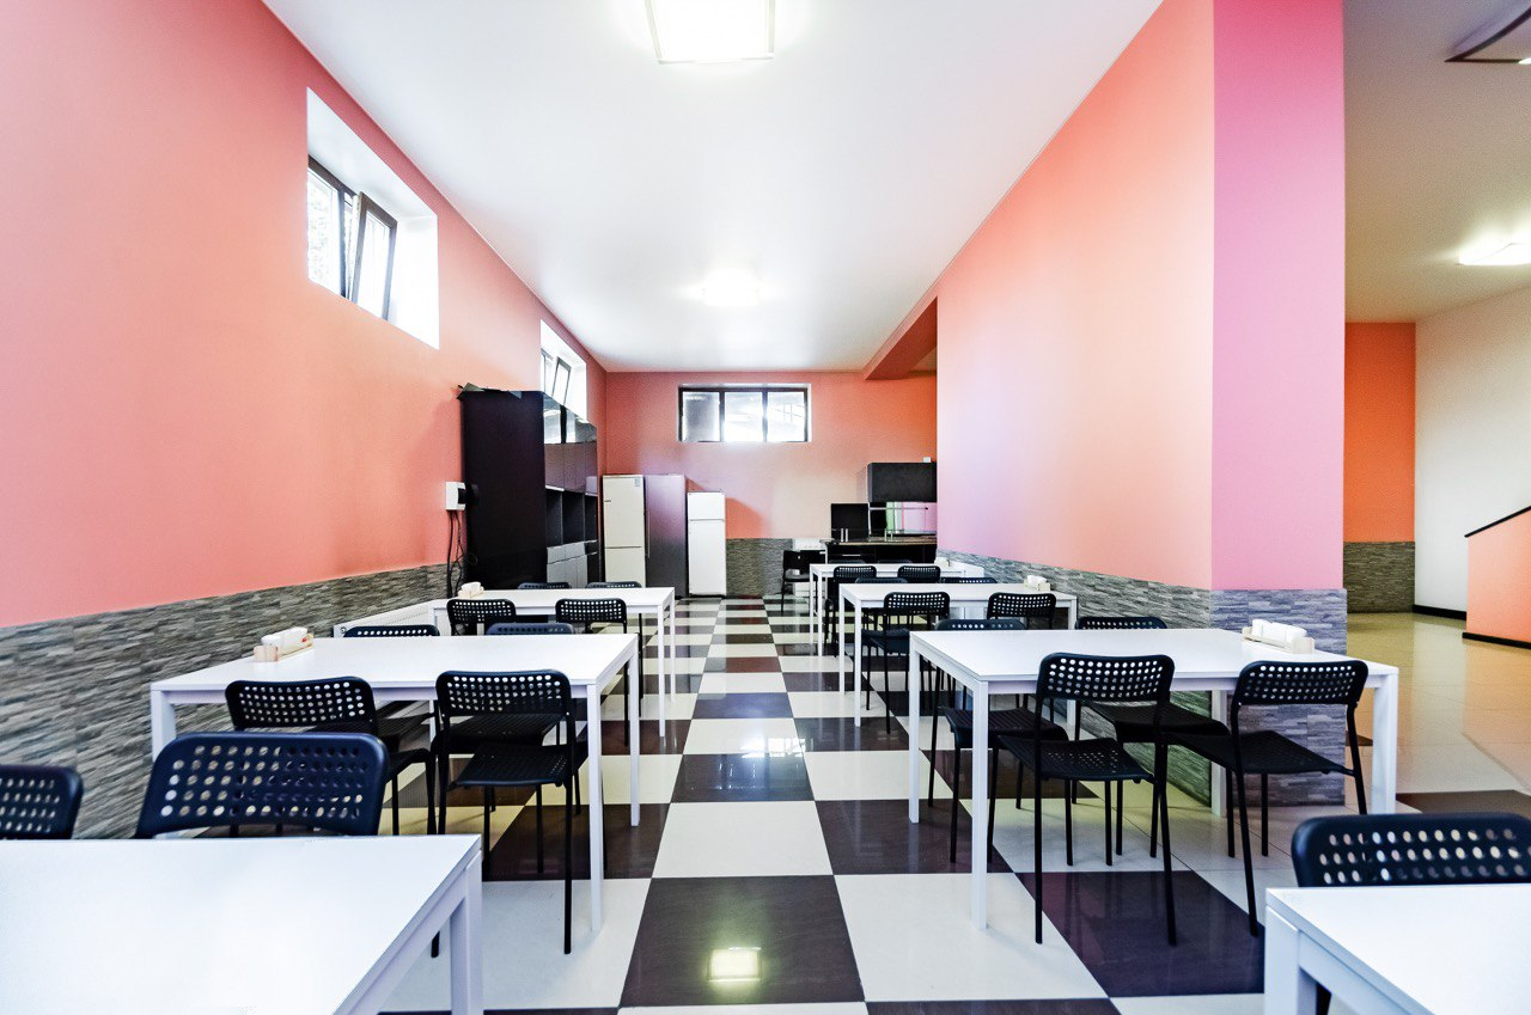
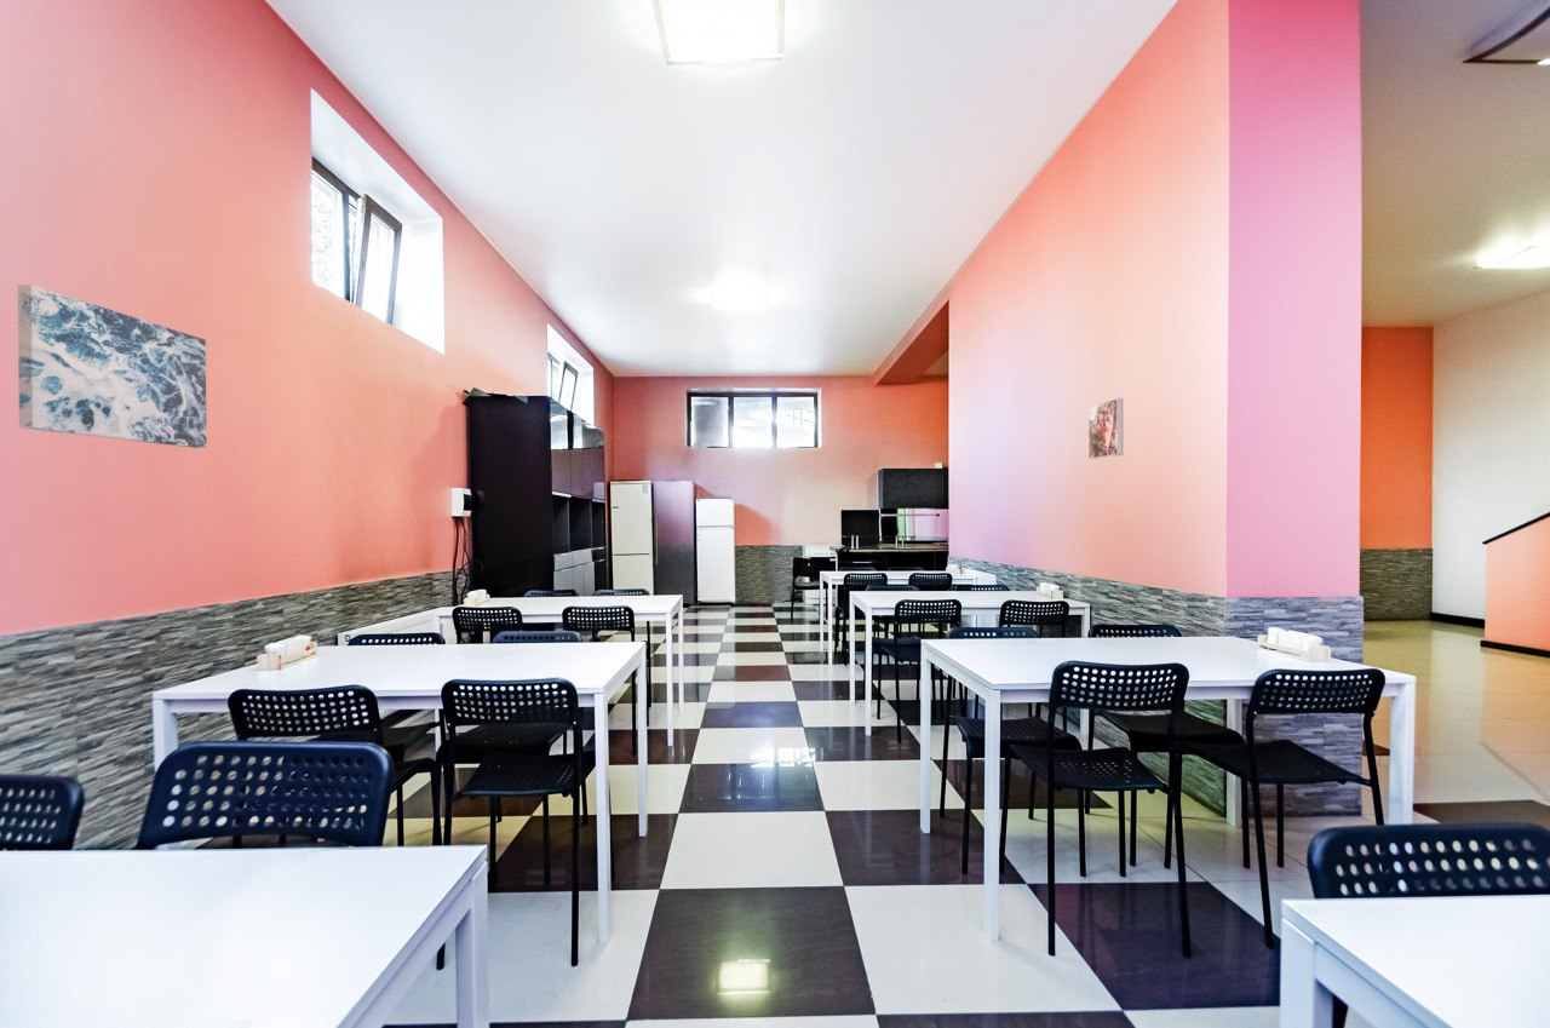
+ wall art (124, 377)
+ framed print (1104, 430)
